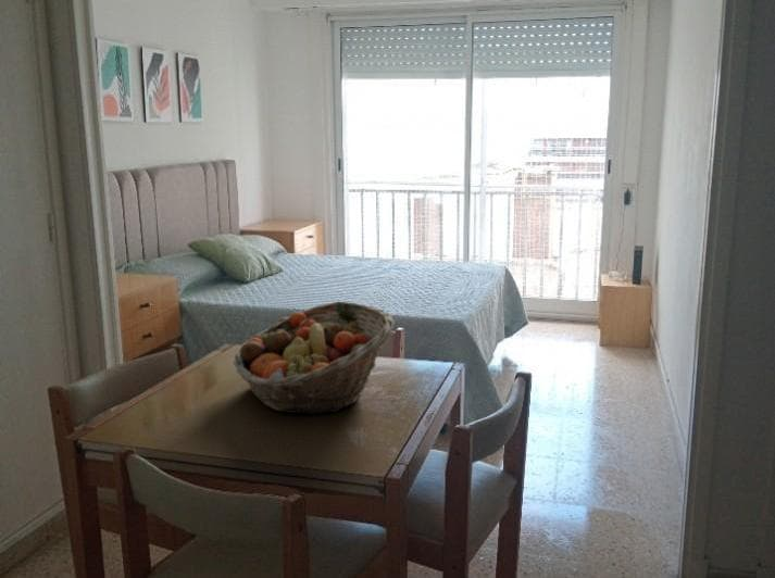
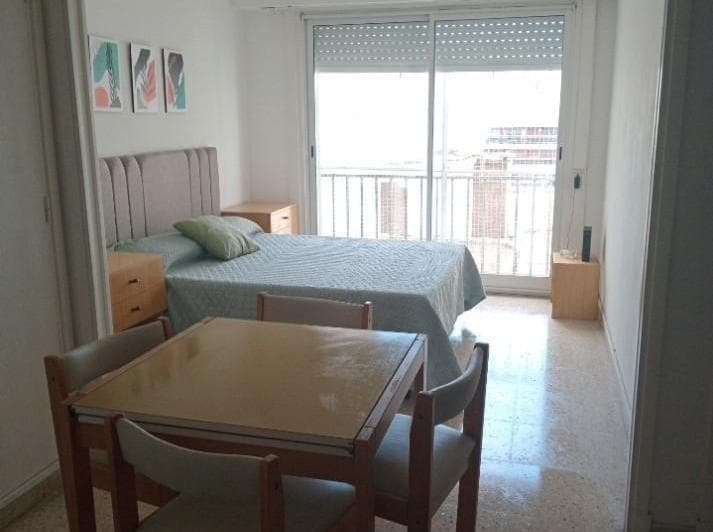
- fruit basket (313, 353)
